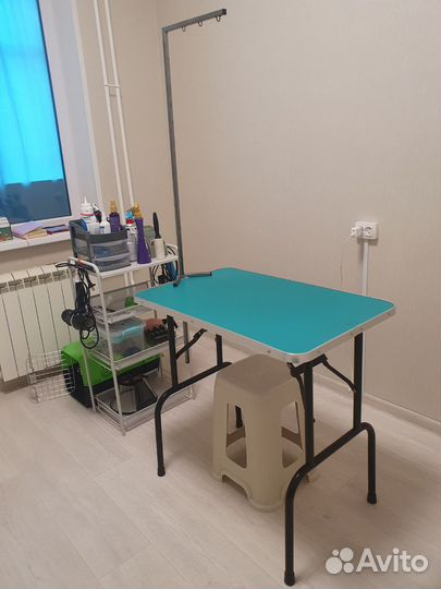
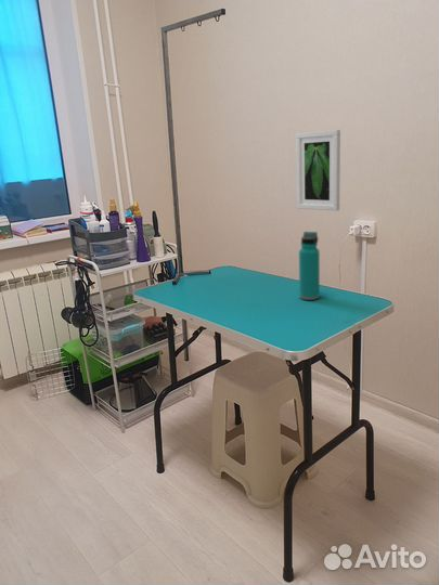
+ water bottle (309, 264)
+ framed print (317, 171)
